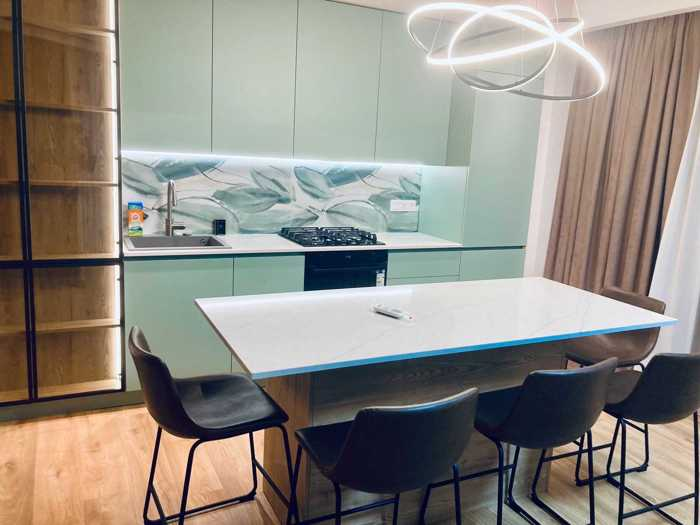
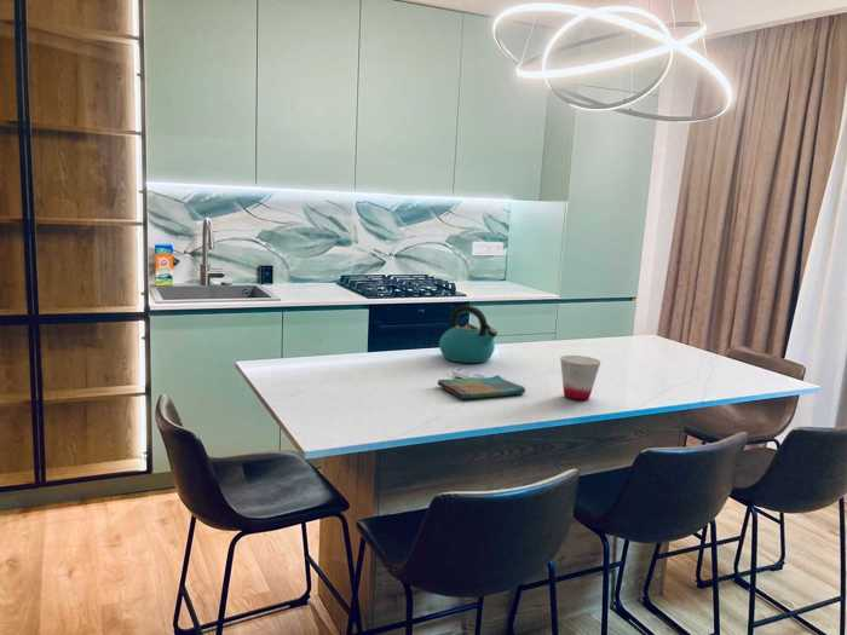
+ cup (578, 377)
+ kettle (471, 333)
+ dish towel (480, 386)
